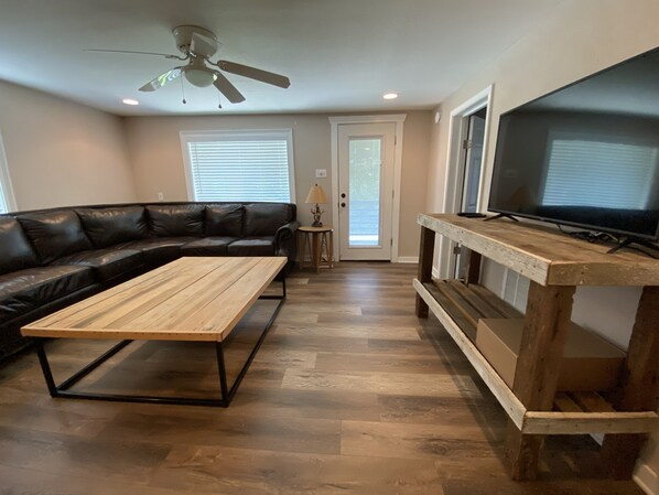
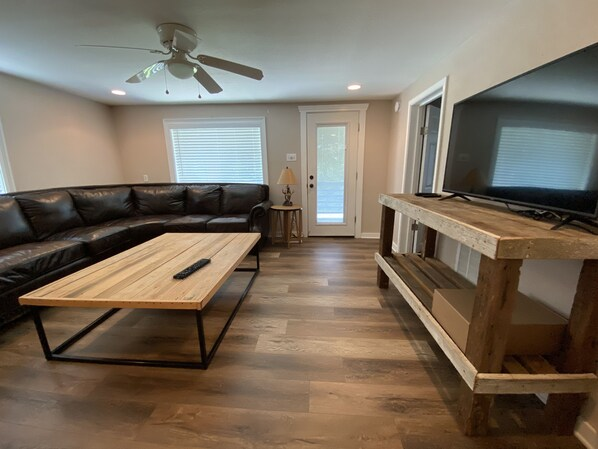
+ remote control (193, 267)
